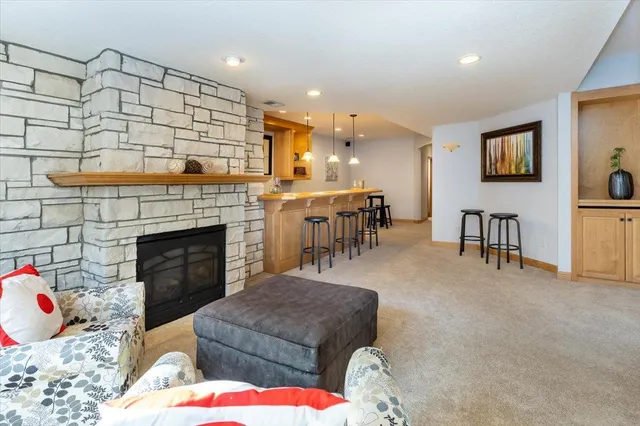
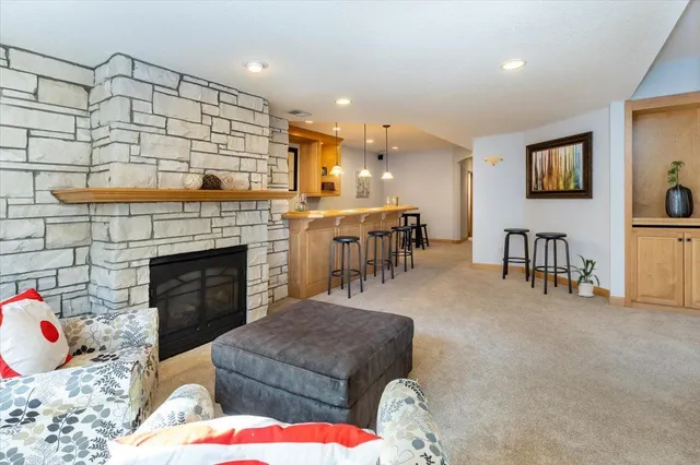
+ house plant (584, 275)
